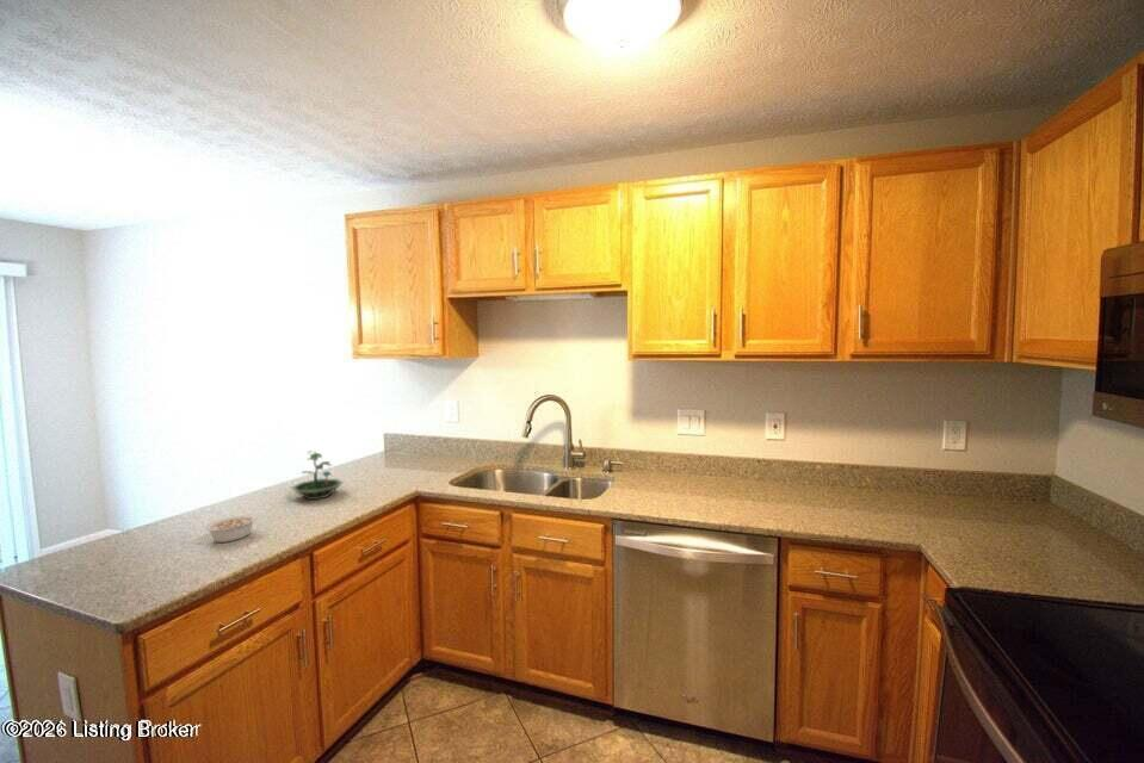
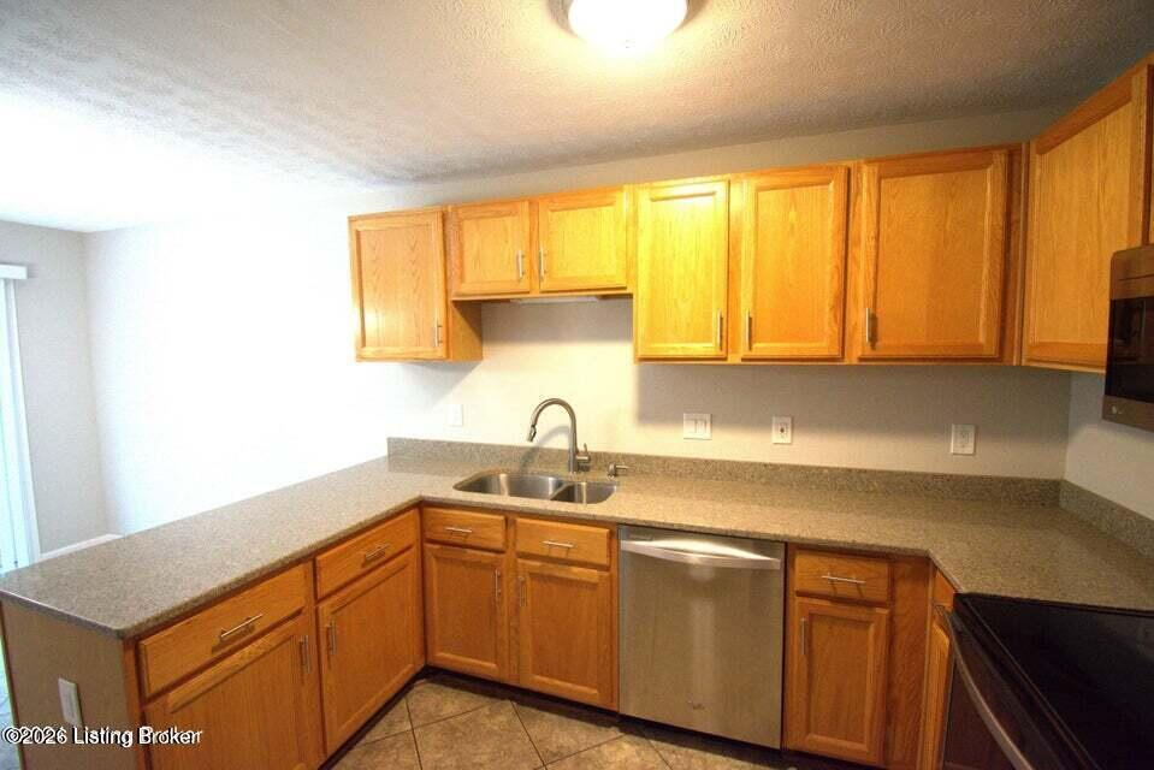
- terrarium (316, 459)
- legume (234, 527)
